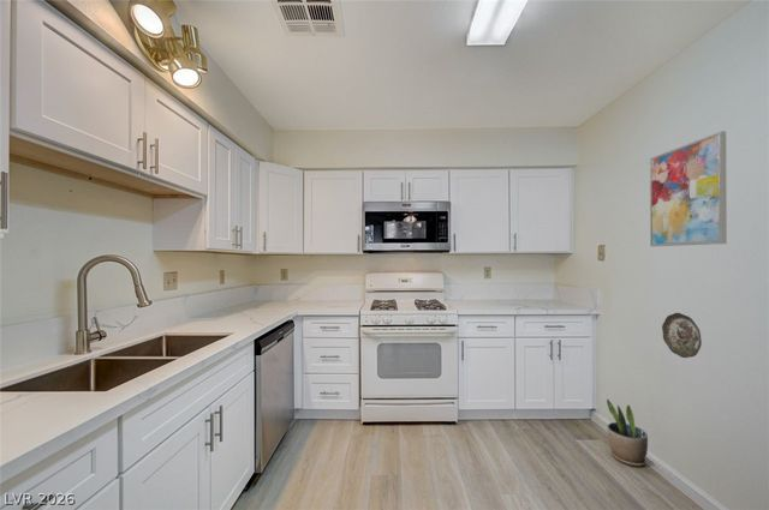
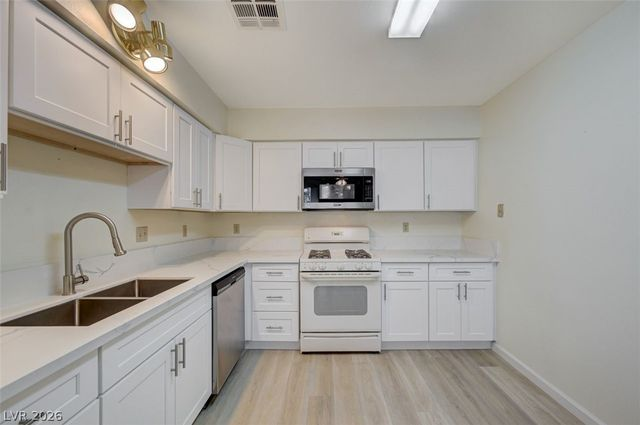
- decorative plate (681, 335)
- potted plant (626, 428)
- wall art (682, 196)
